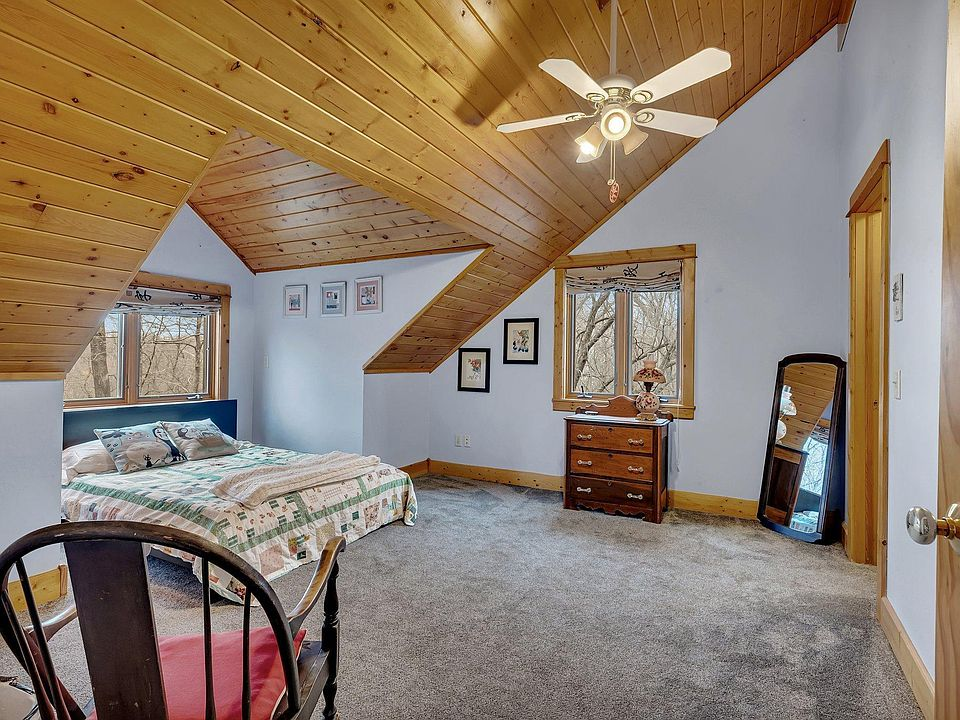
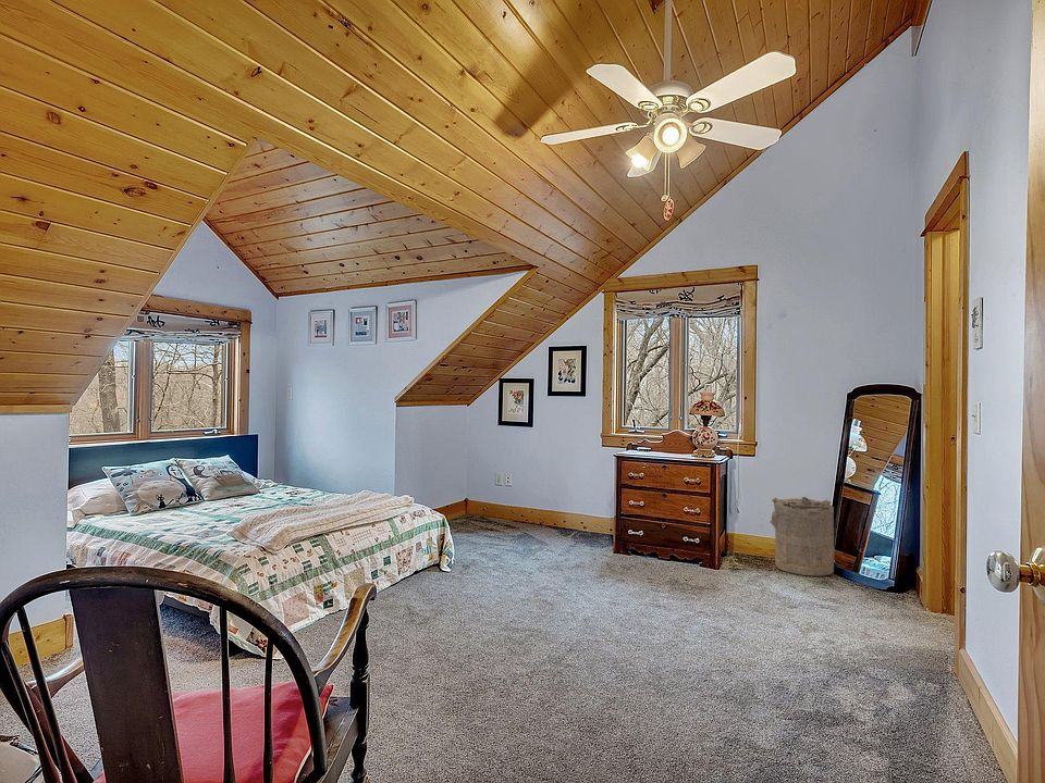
+ laundry hamper (800, 532)
